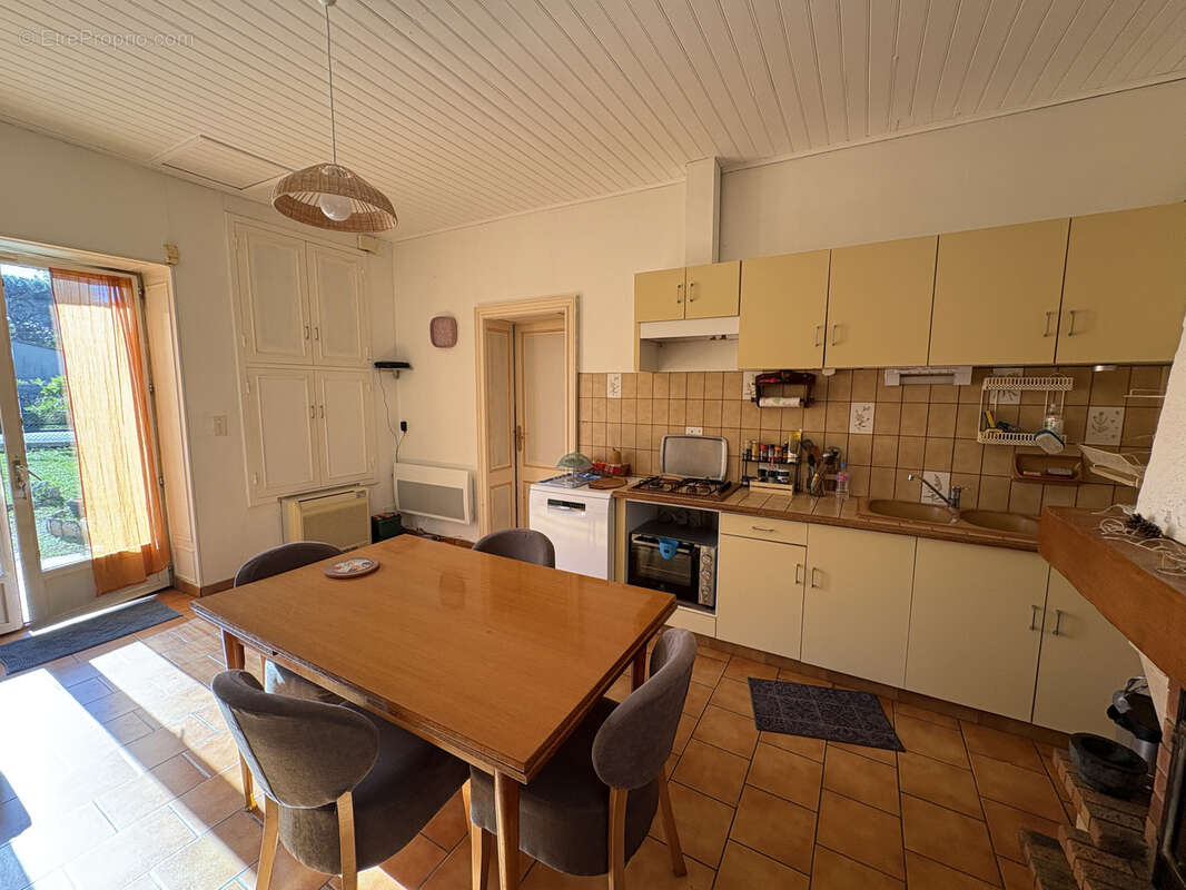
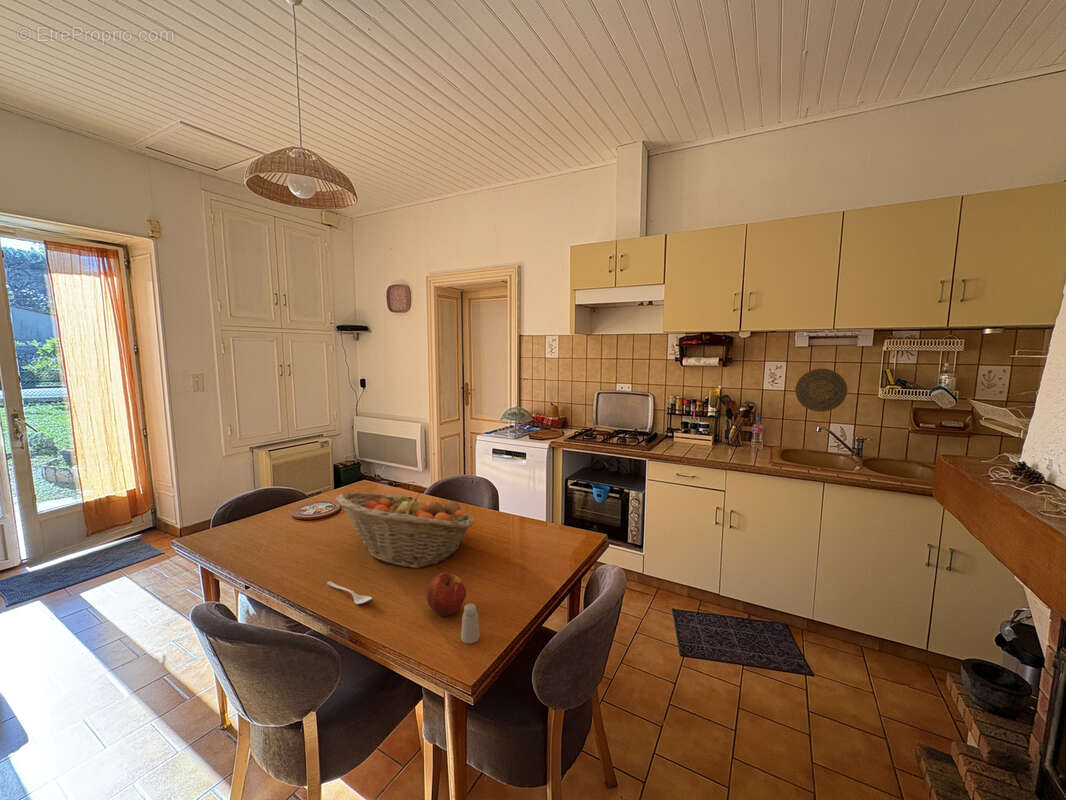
+ apple (446, 592)
+ fruit basket (406, 519)
+ spoon (348, 590)
+ decorative plate (820, 390)
+ saltshaker (470, 621)
